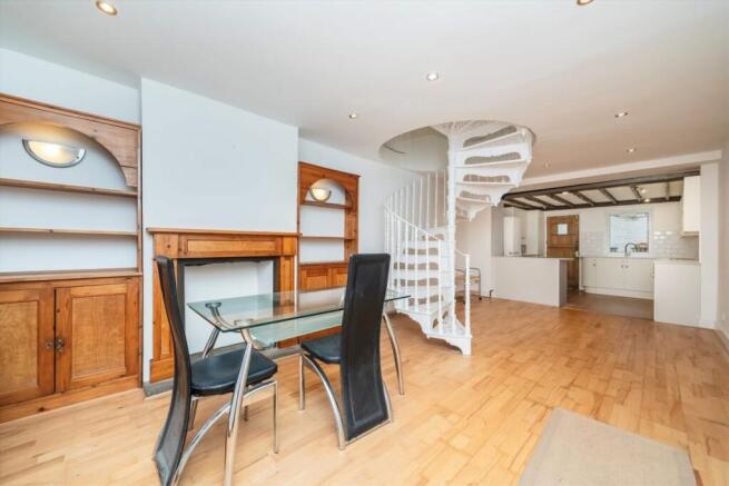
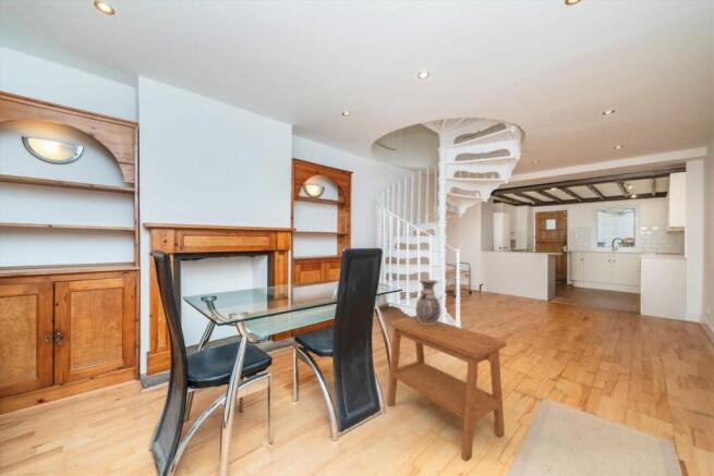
+ vase (427, 301)
+ side table (440, 374)
